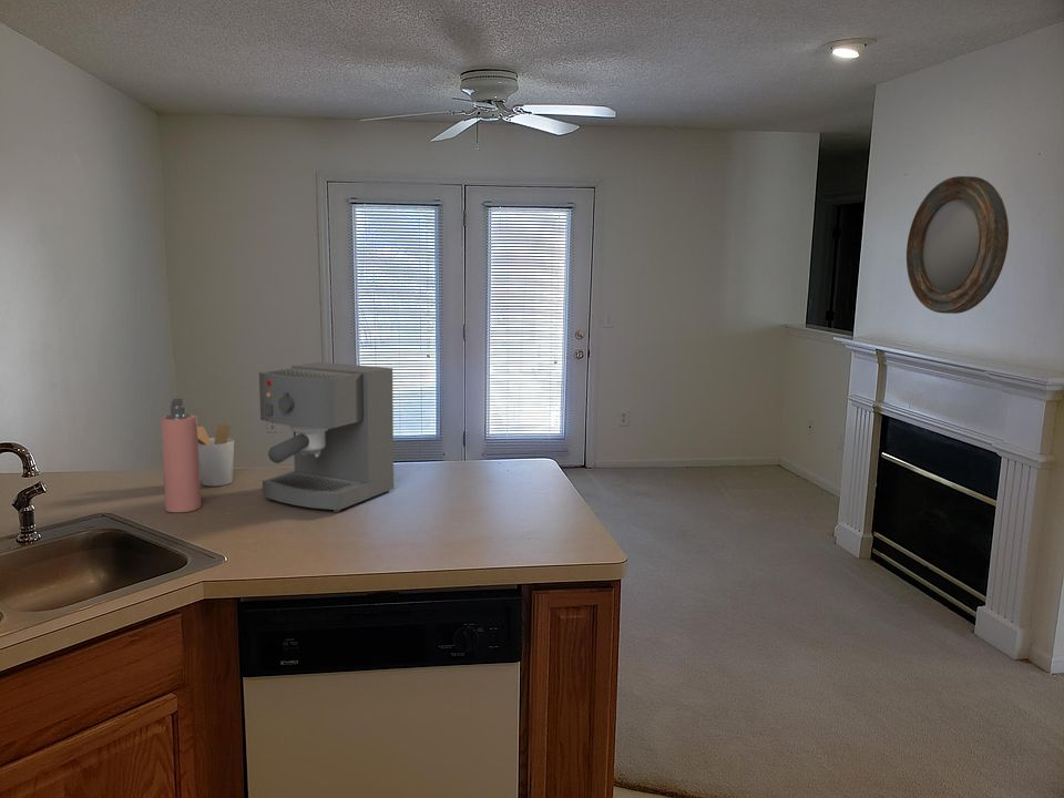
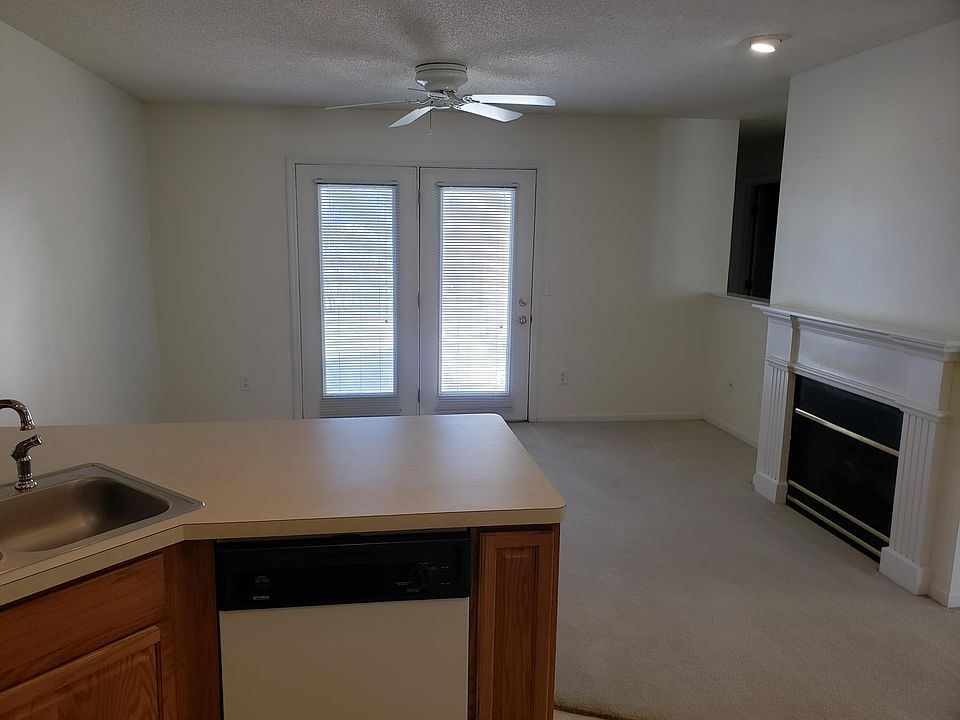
- home mirror (952, 245)
- coffee maker (329, 434)
- utensil holder (207, 452)
- spray bottle (181, 453)
